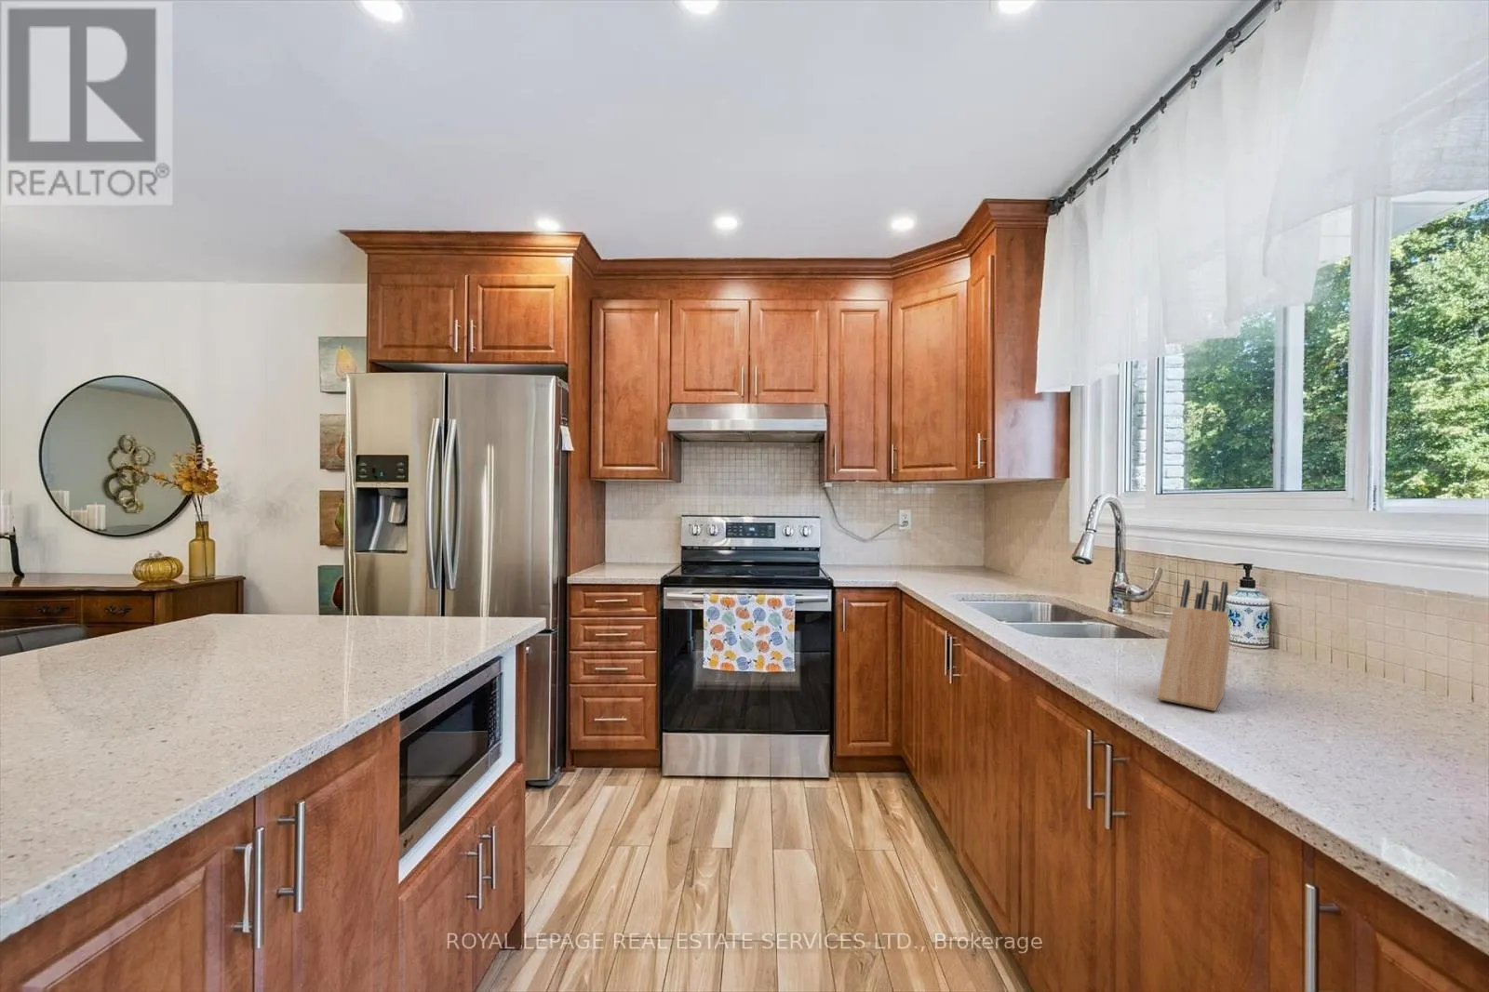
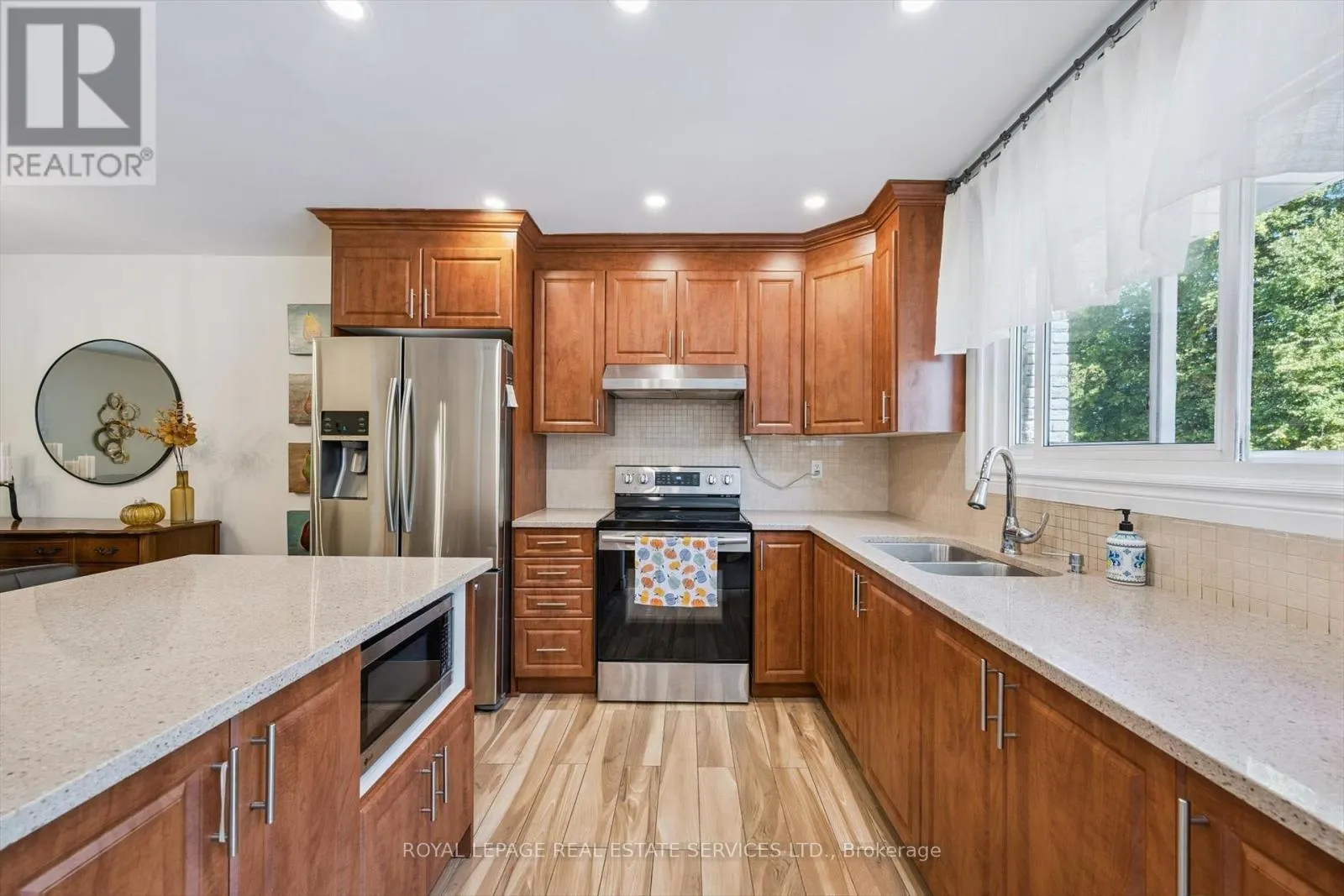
- knife block (1197, 637)
